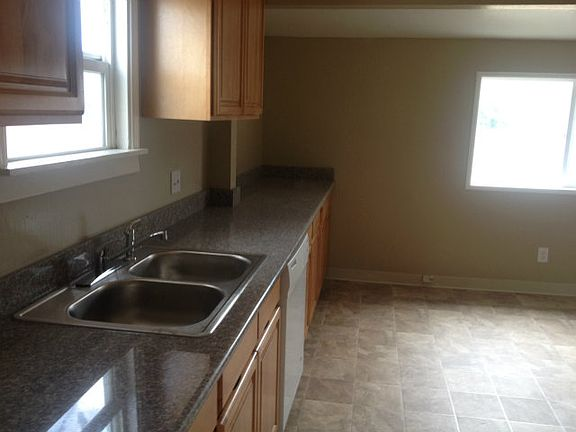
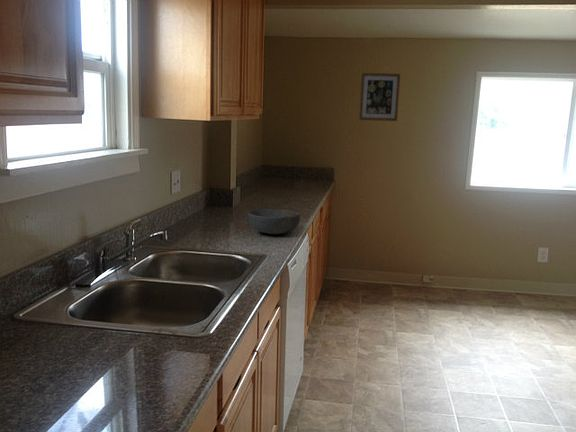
+ bowl (273, 222)
+ wall art (379, 97)
